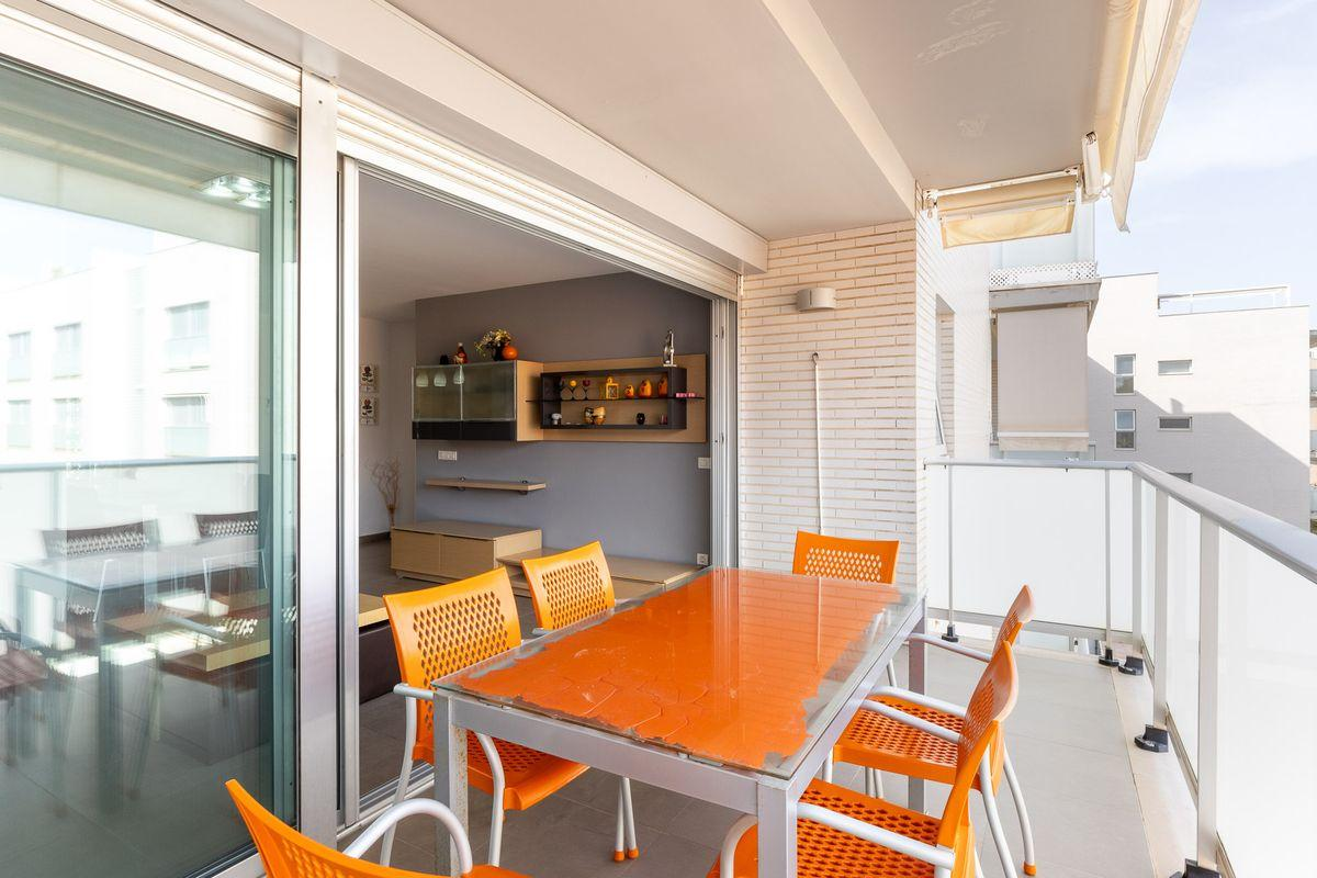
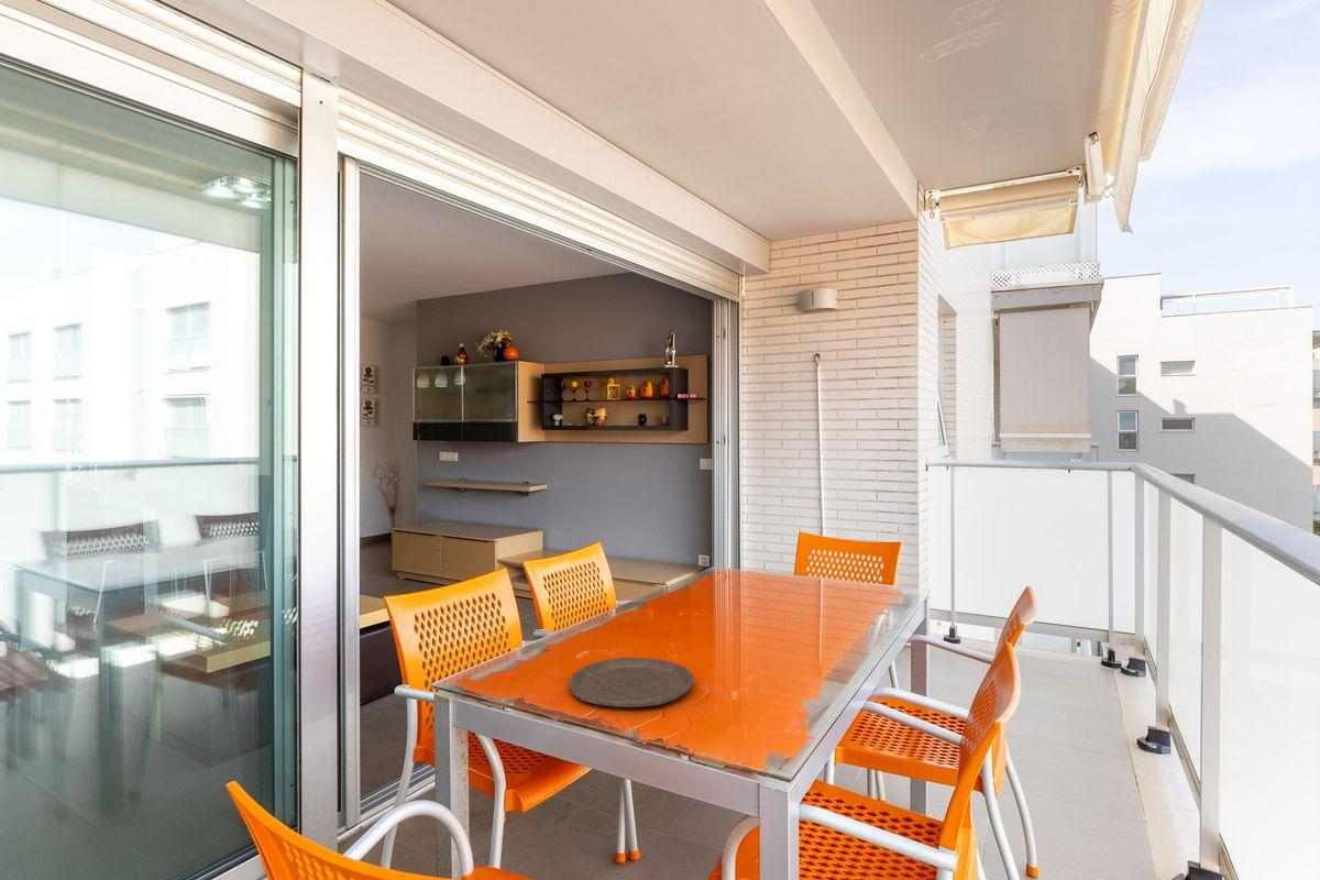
+ plate (631, 682)
